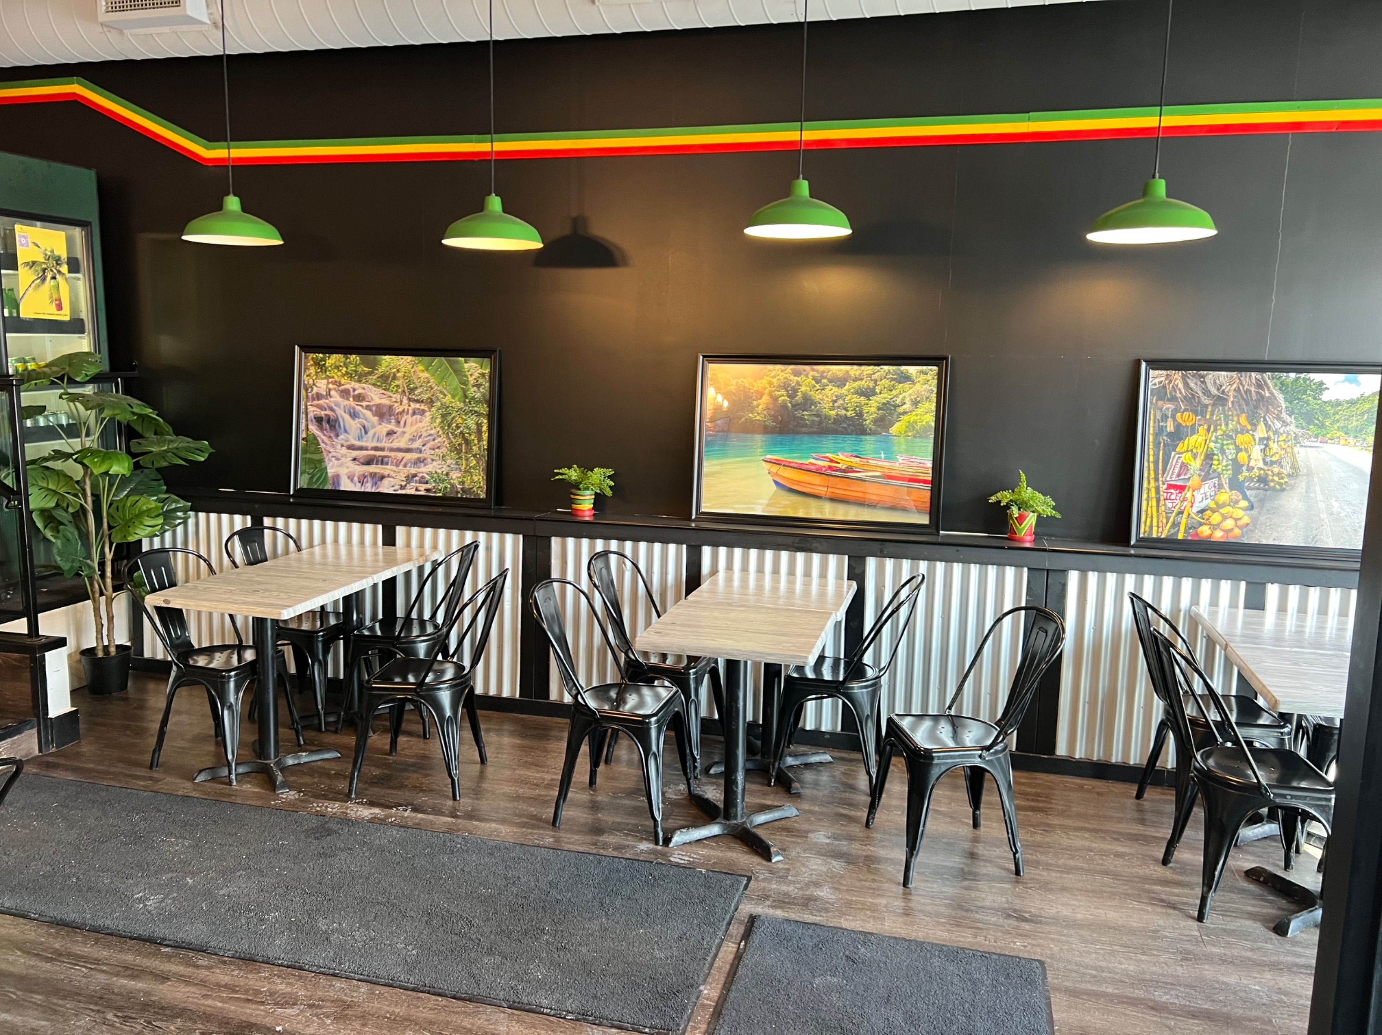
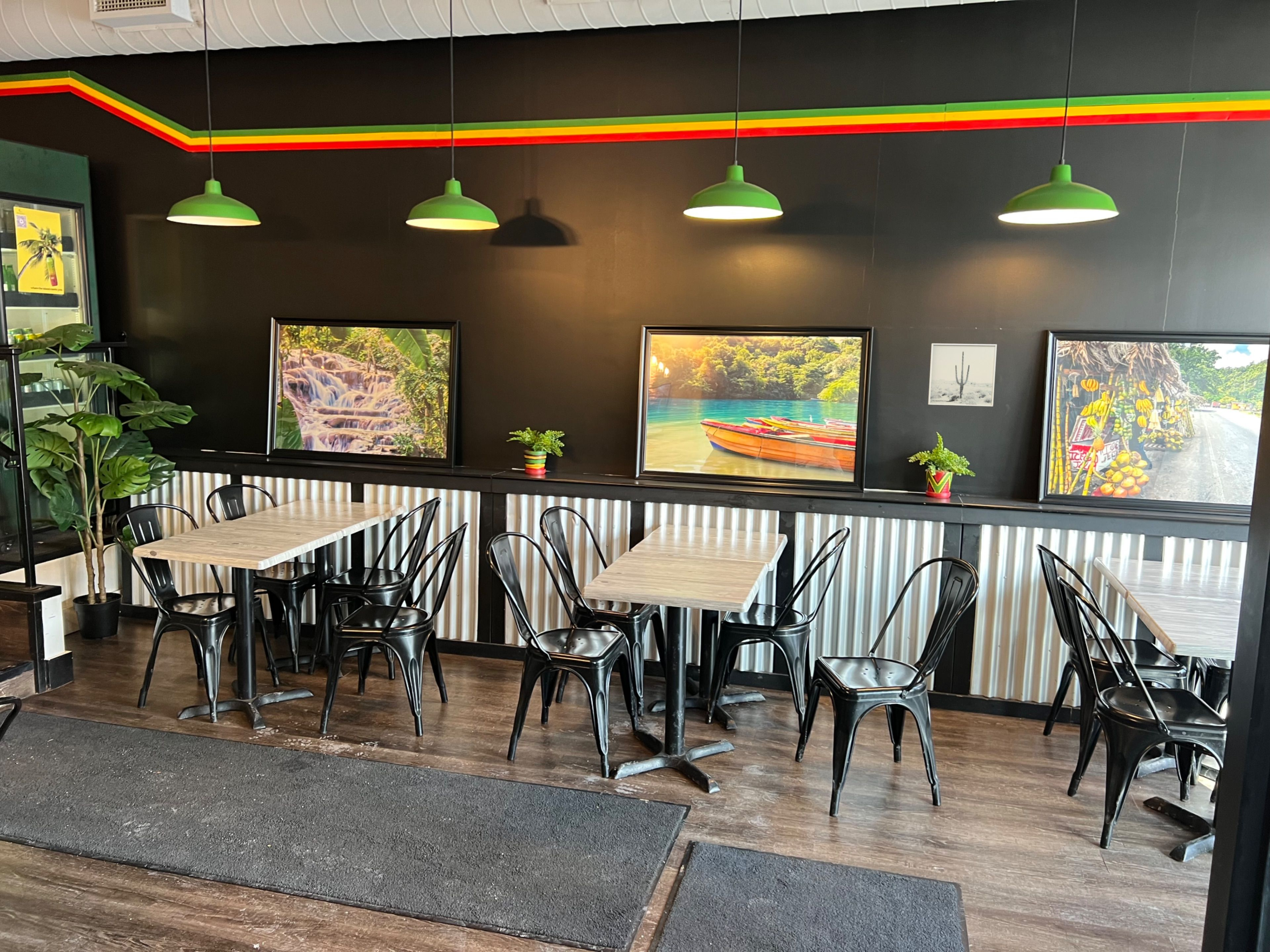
+ wall art (962, 375)
